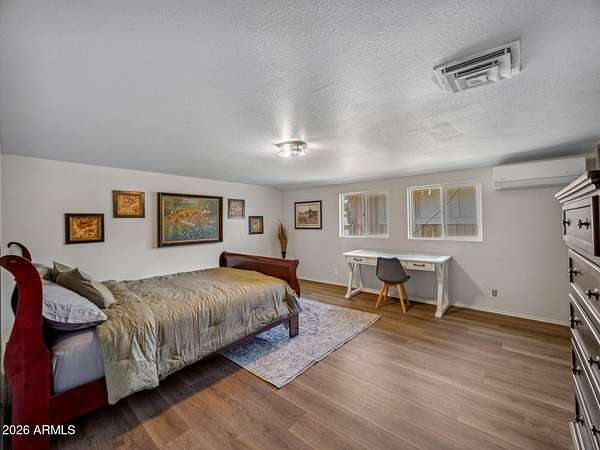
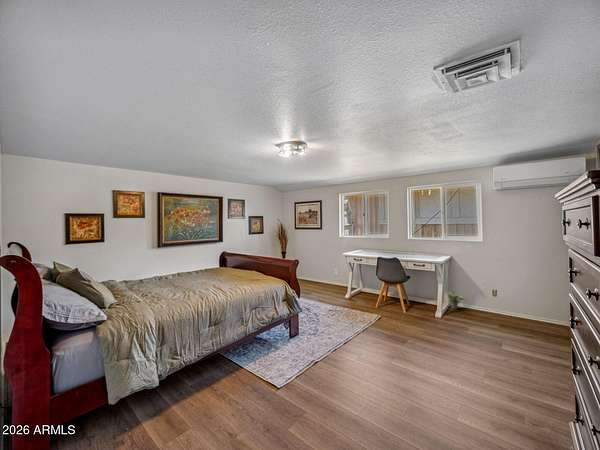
+ potted plant (456, 299)
